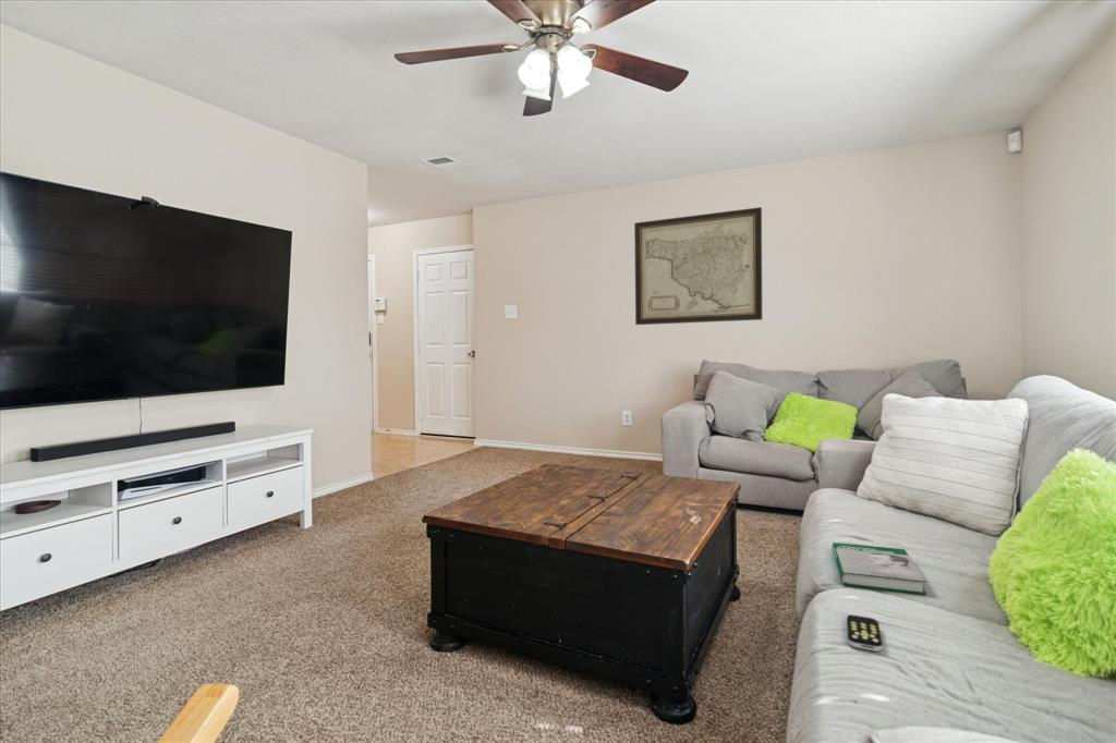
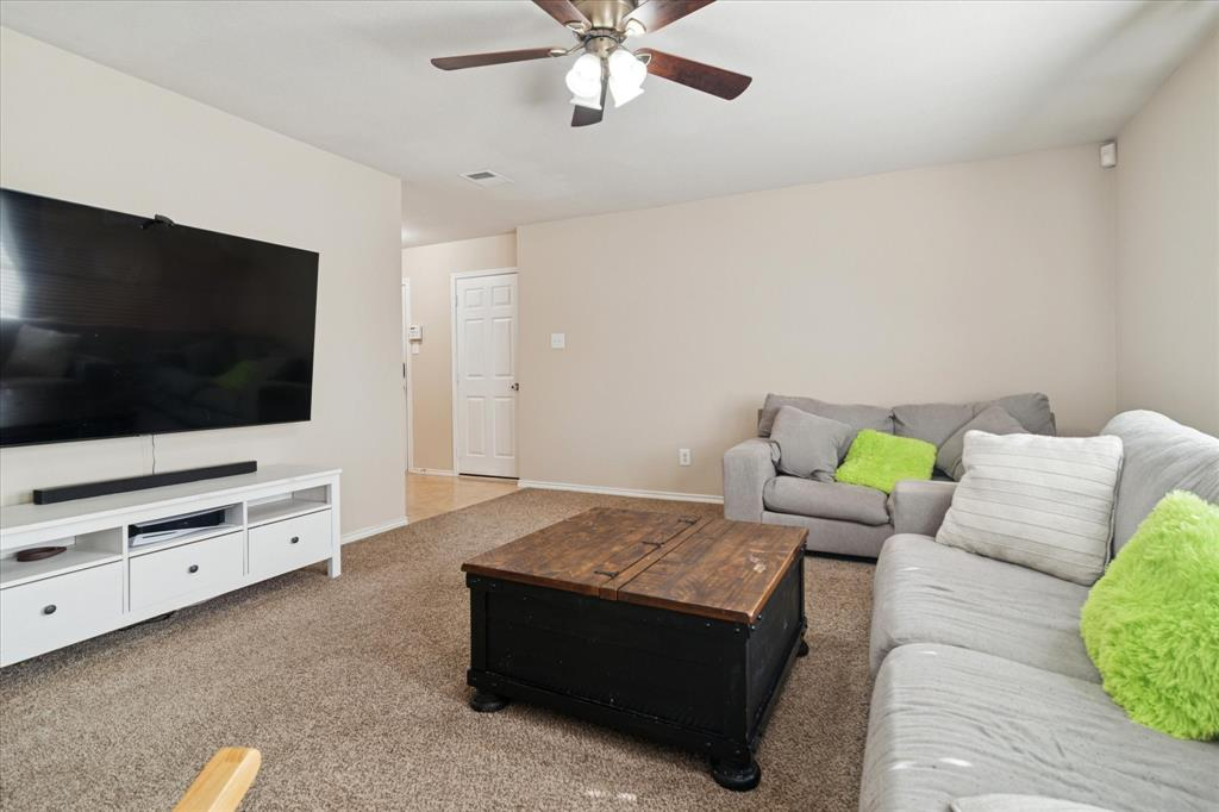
- remote control (863, 631)
- book (874, 565)
- wall art (695, 269)
